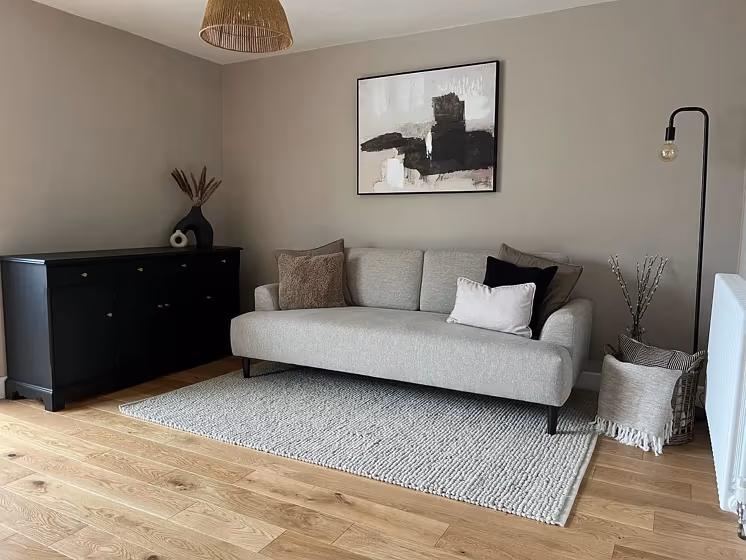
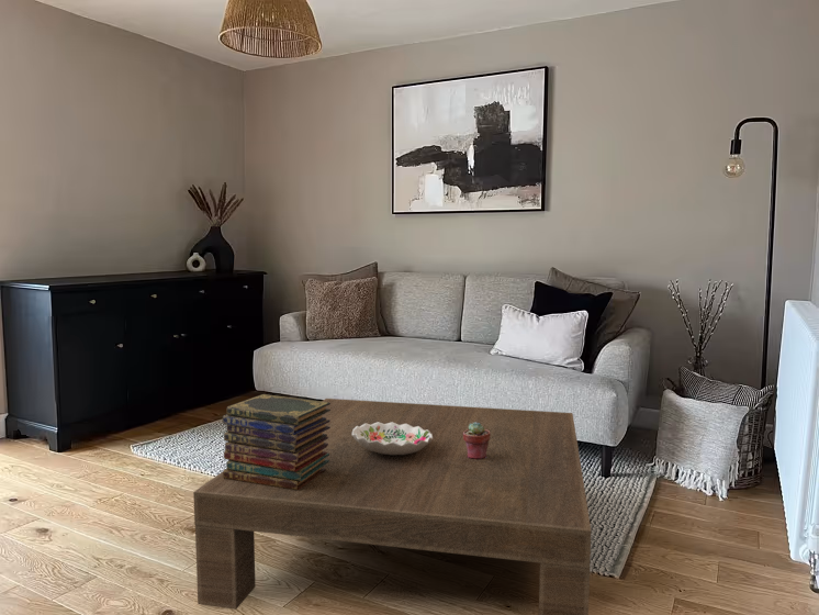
+ book stack (278, 438)
+ coffee table (418, 491)
+ decorative bowl (392, 438)
+ potted succulent (476, 438)
